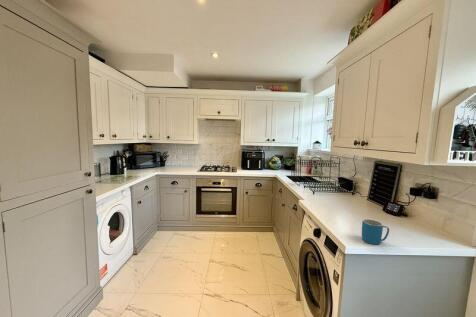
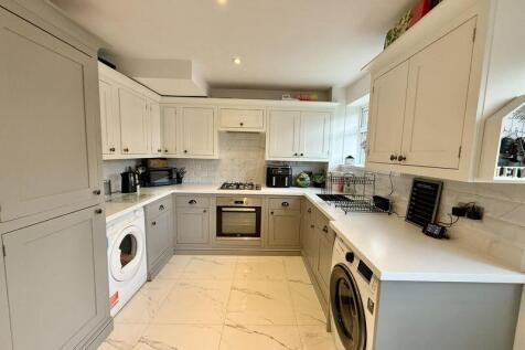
- mug (375, 231)
